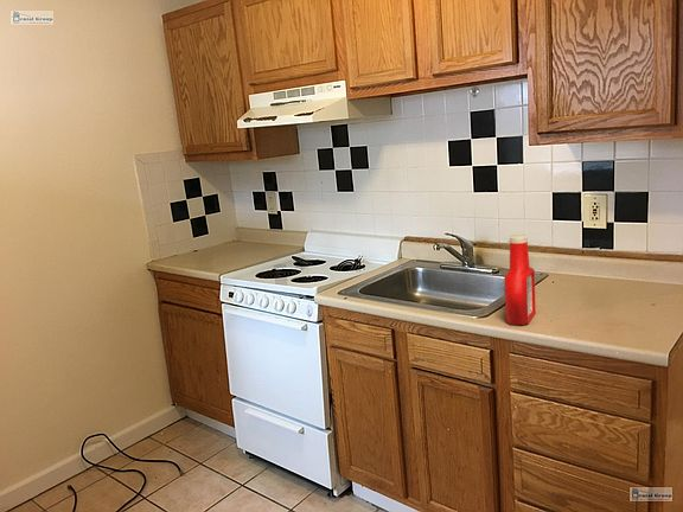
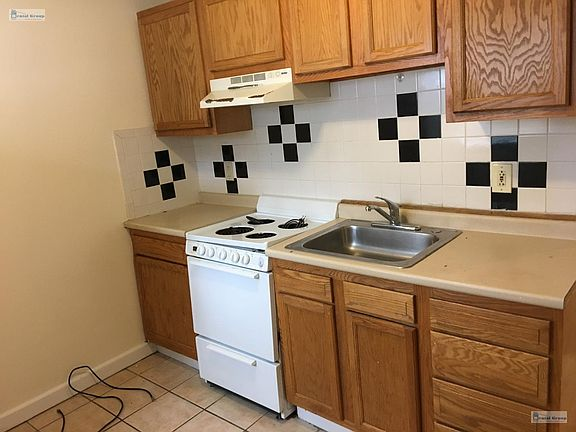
- soap bottle (519, 277)
